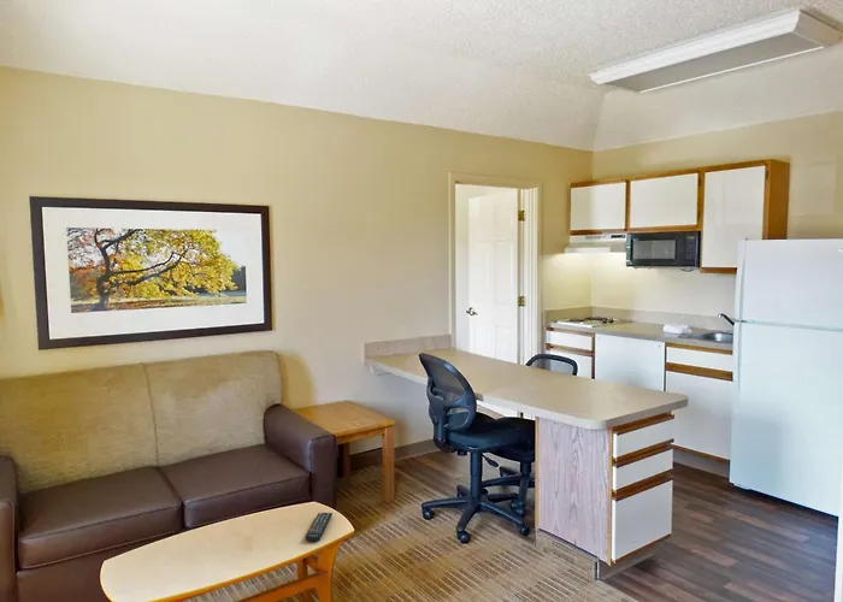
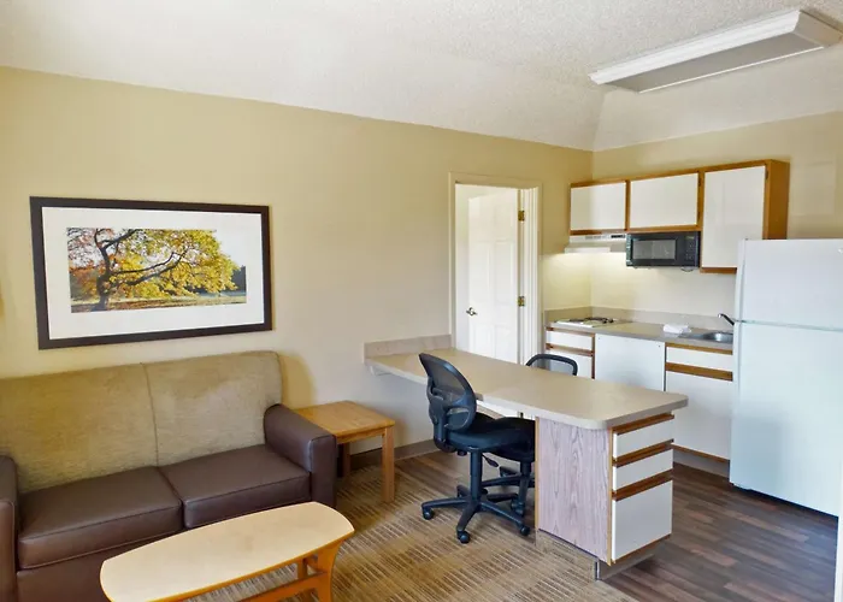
- remote control (319, 526)
